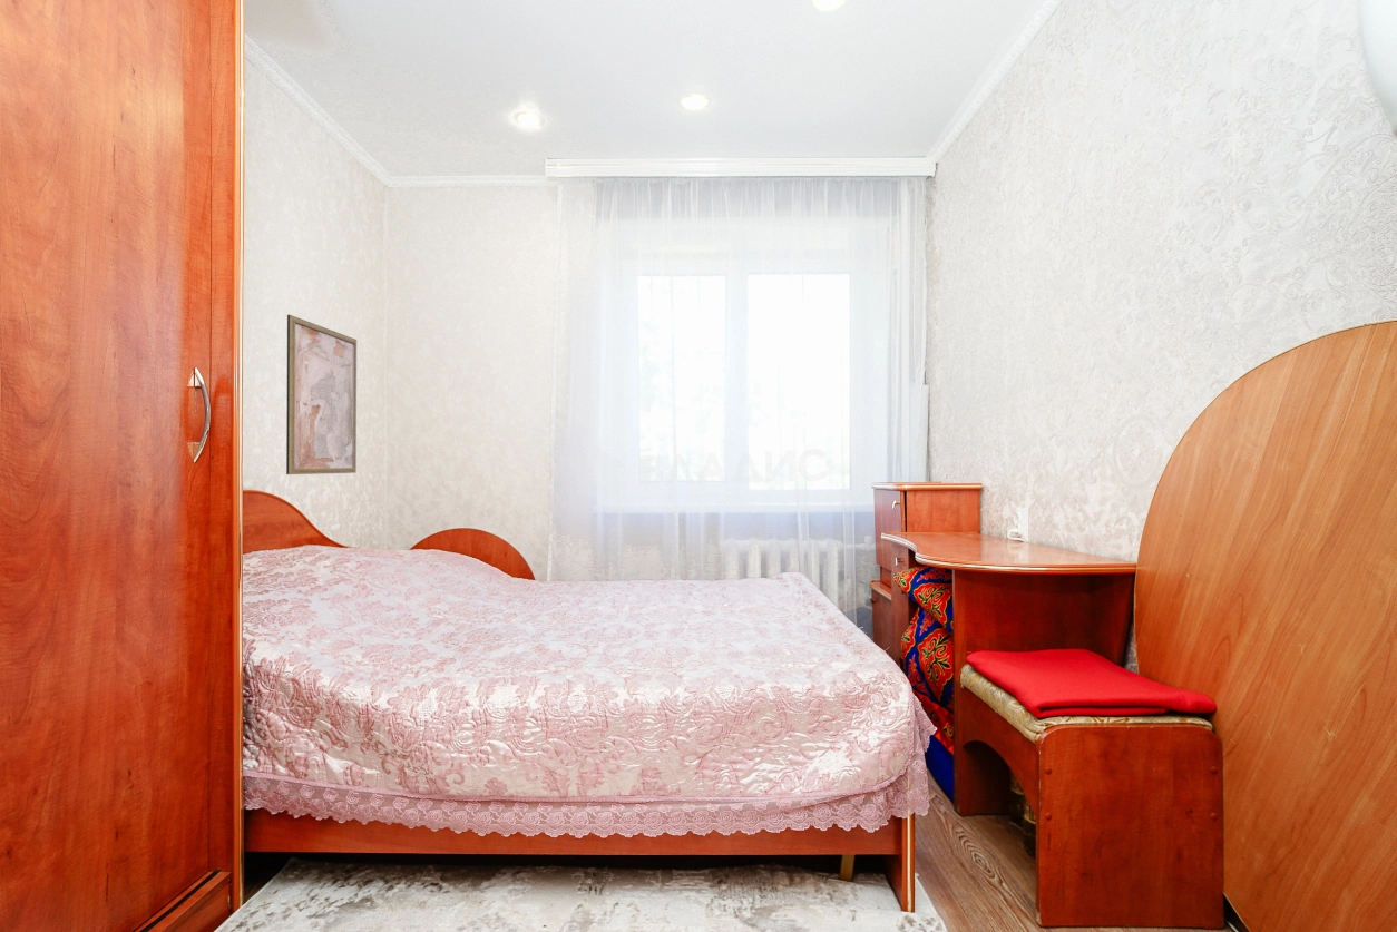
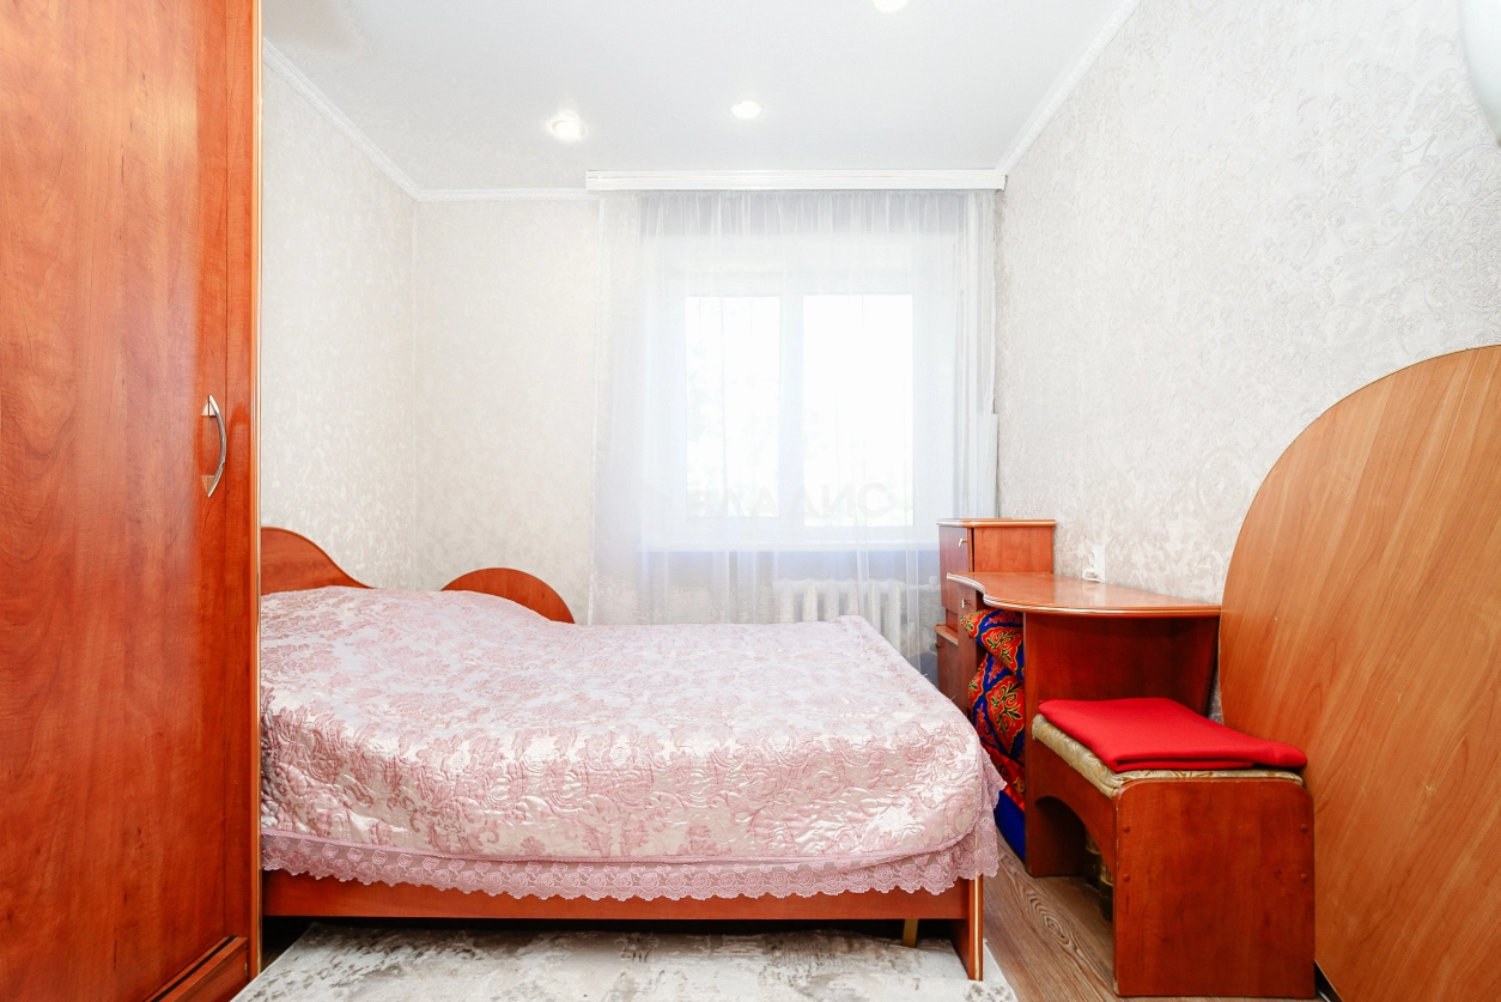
- wall art (325, 401)
